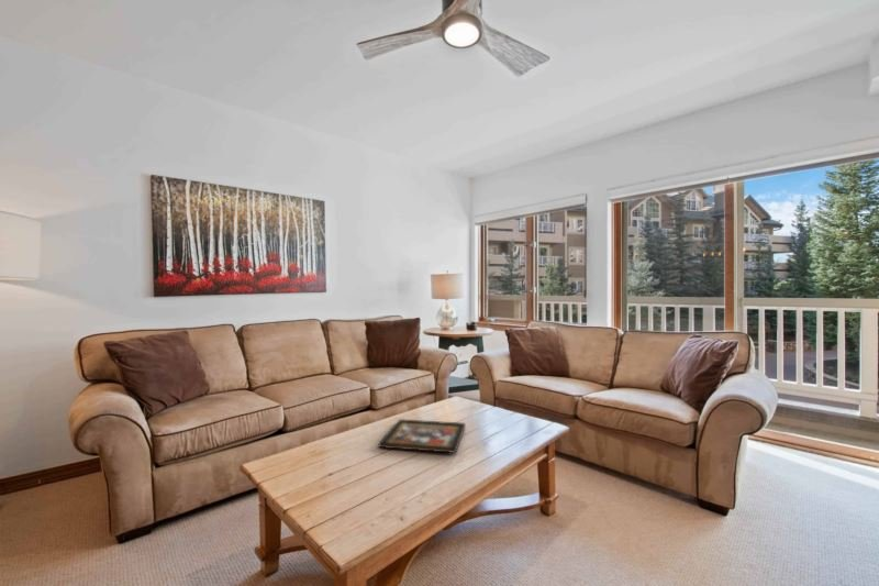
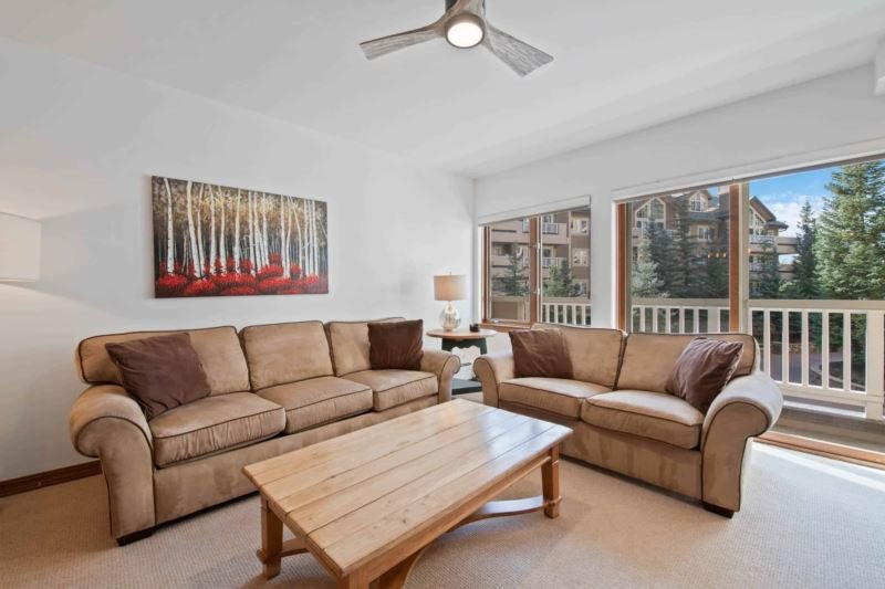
- decorative tray (424, 434)
